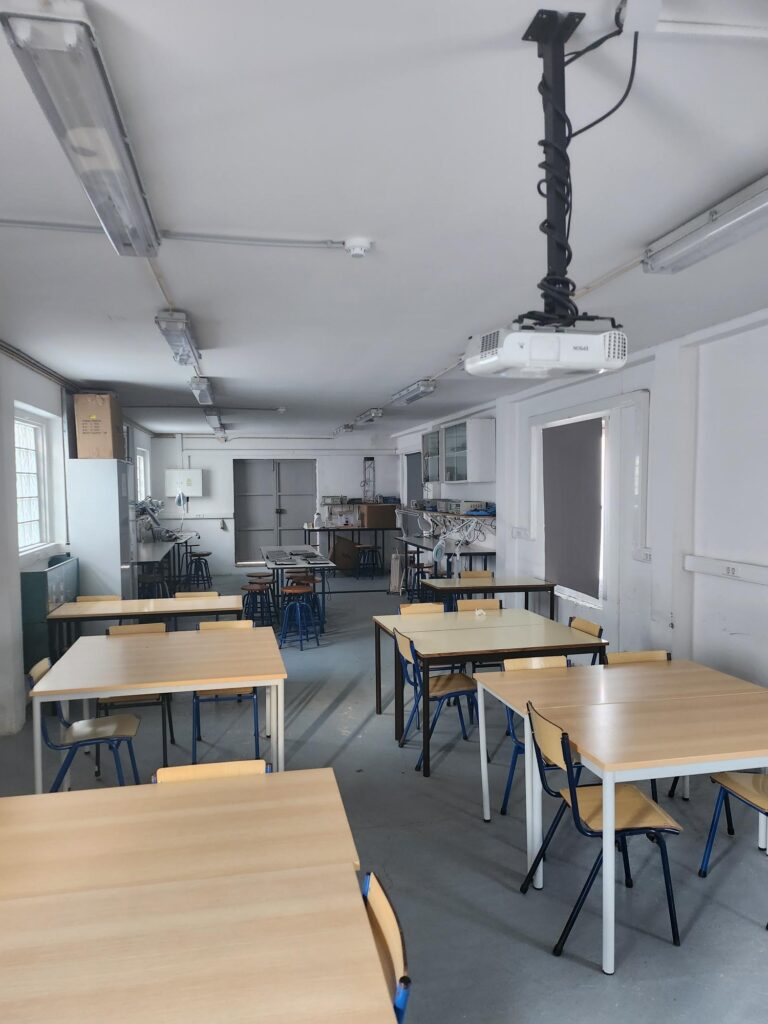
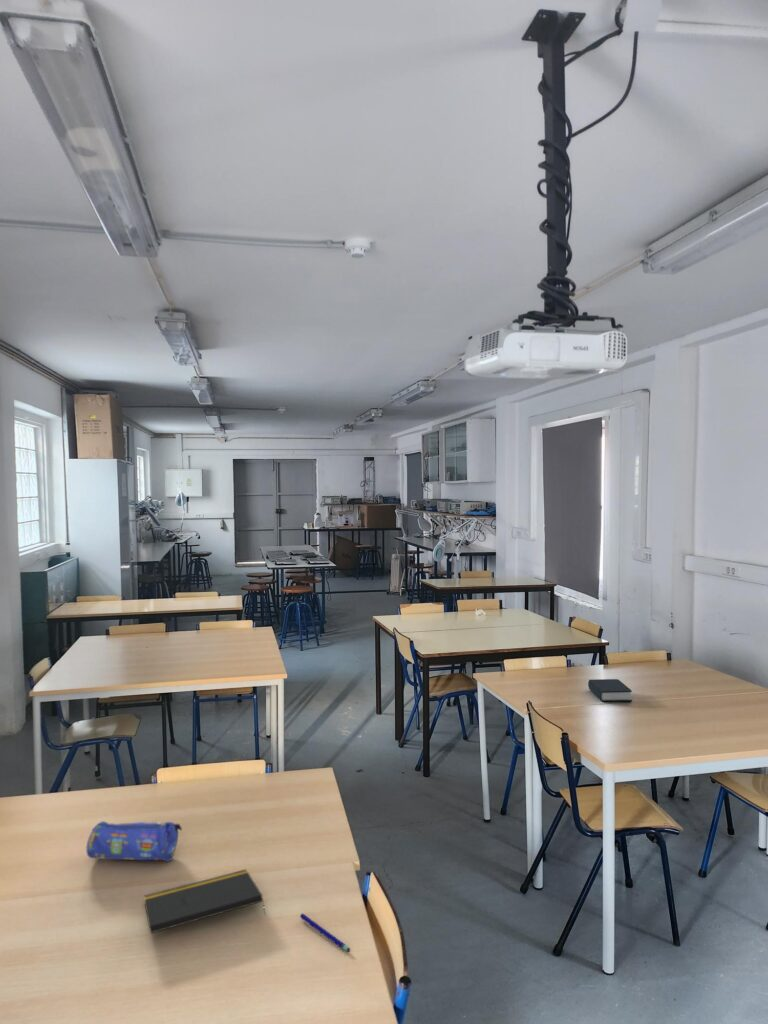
+ pen (324, 932)
+ book (609, 690)
+ notepad (202, 898)
+ pencil case (134, 839)
